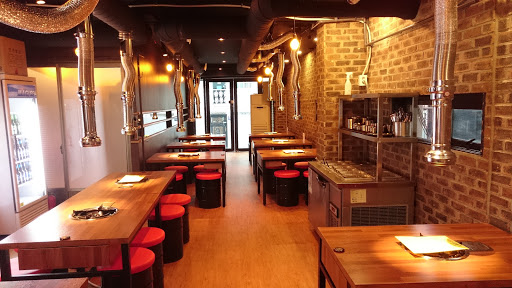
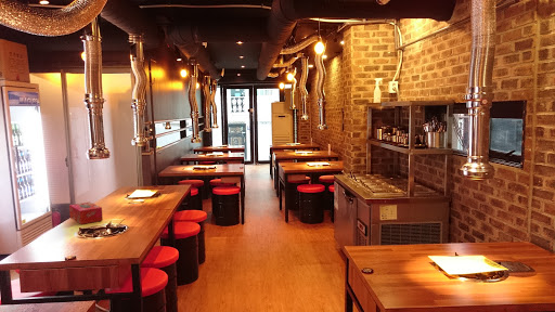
+ tissue box (86, 212)
